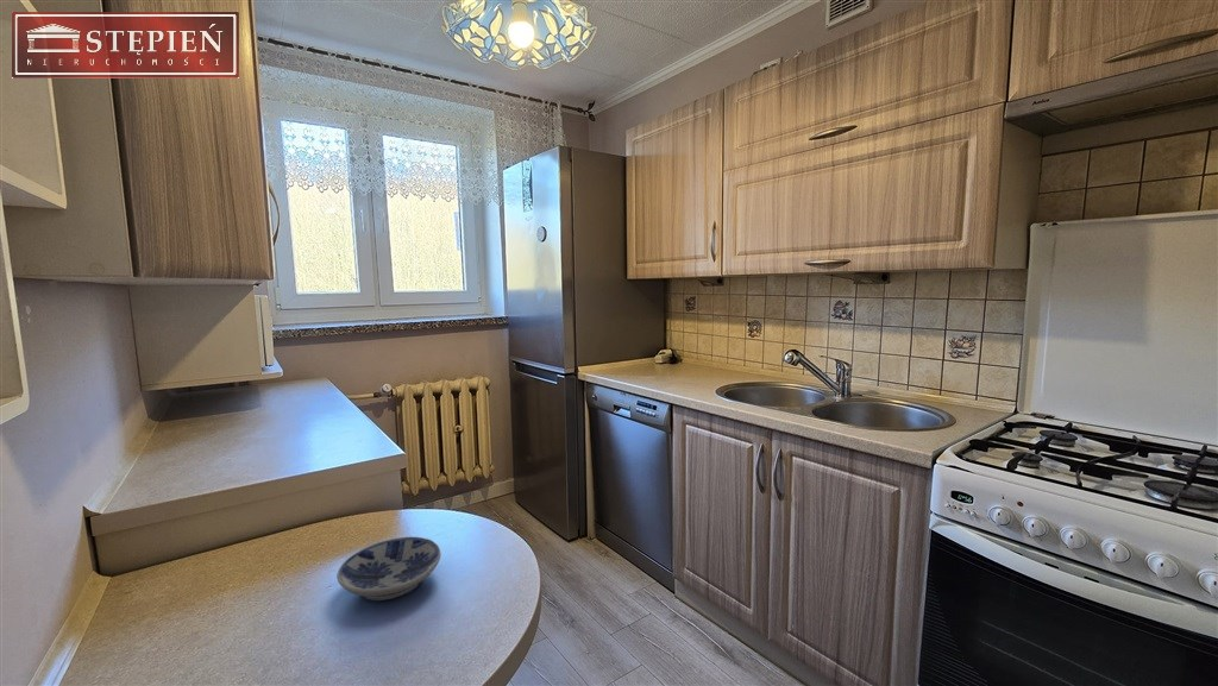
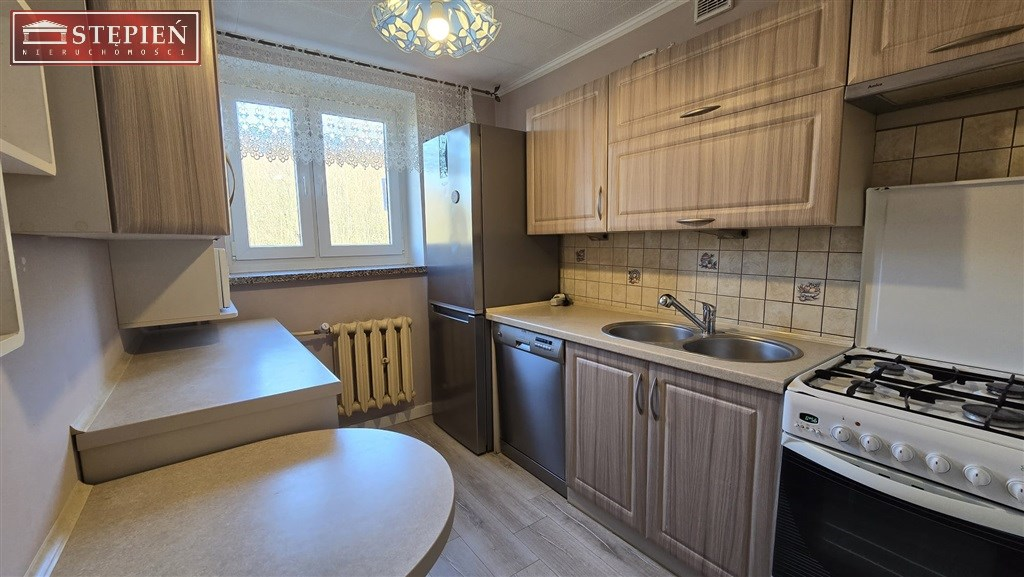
- bowl (390, 571)
